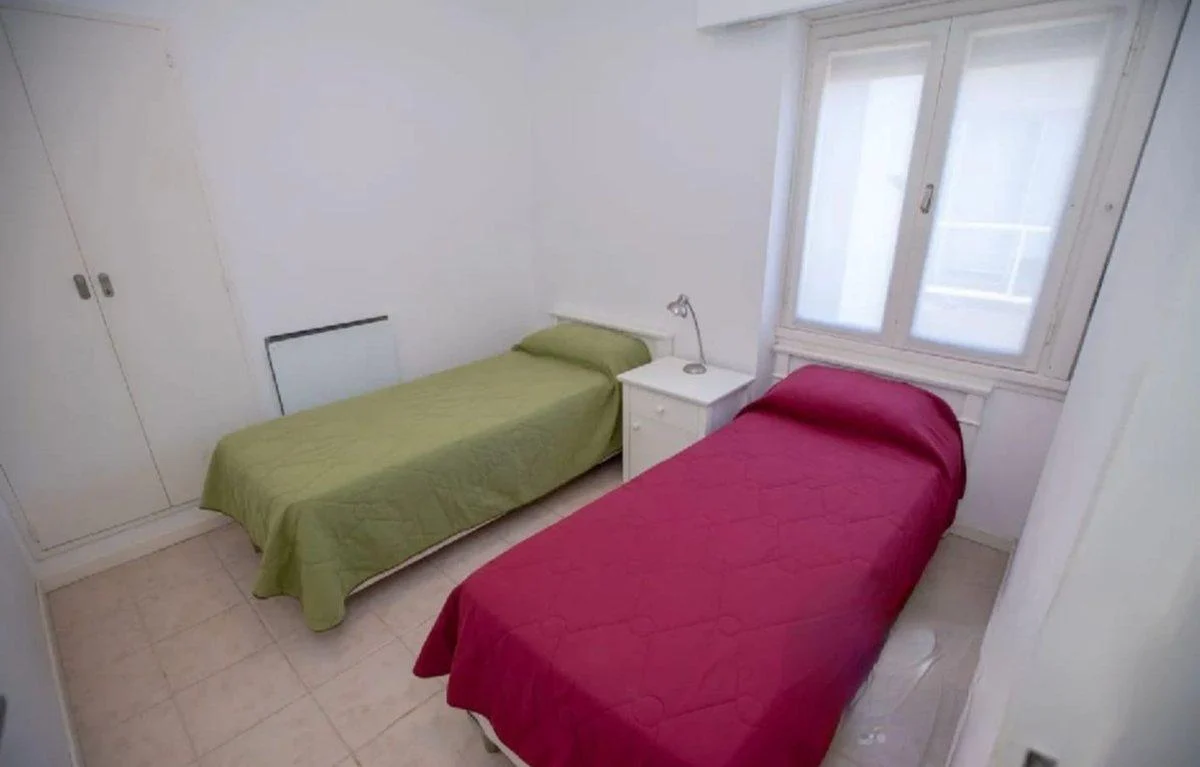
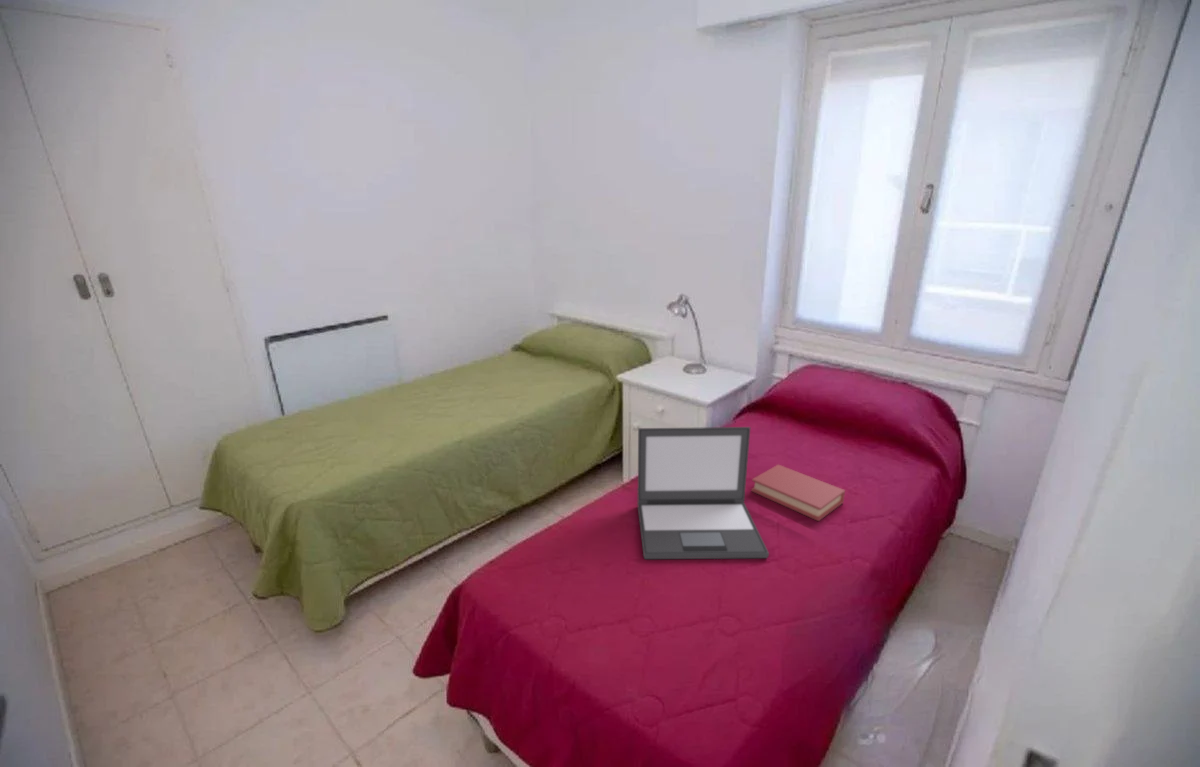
+ book (796, 490)
+ laptop (699, 488)
